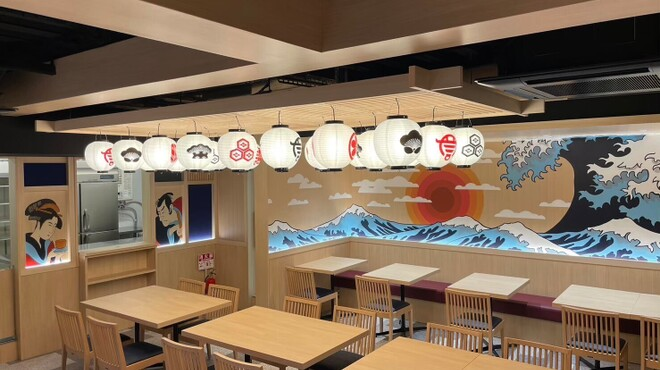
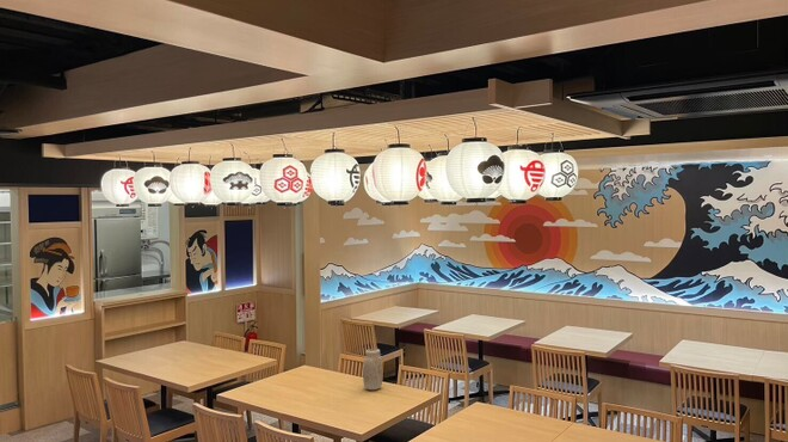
+ vase (373, 368)
